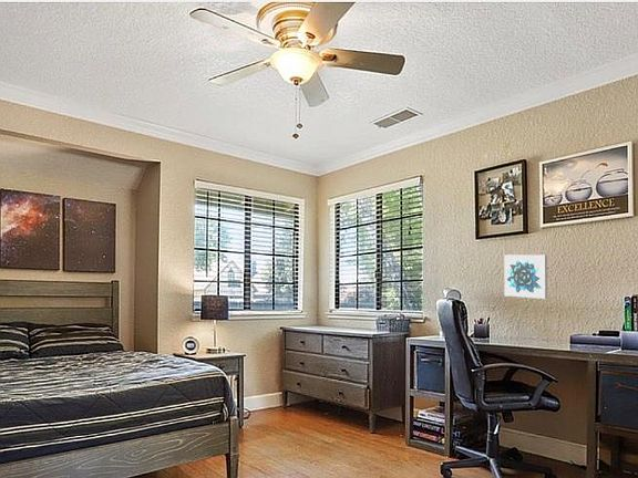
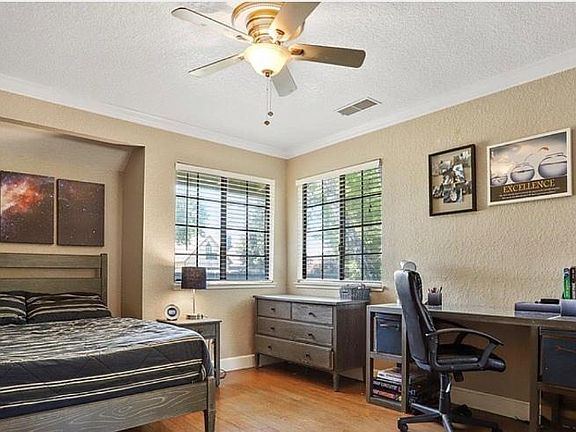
- wall art (525, 276)
